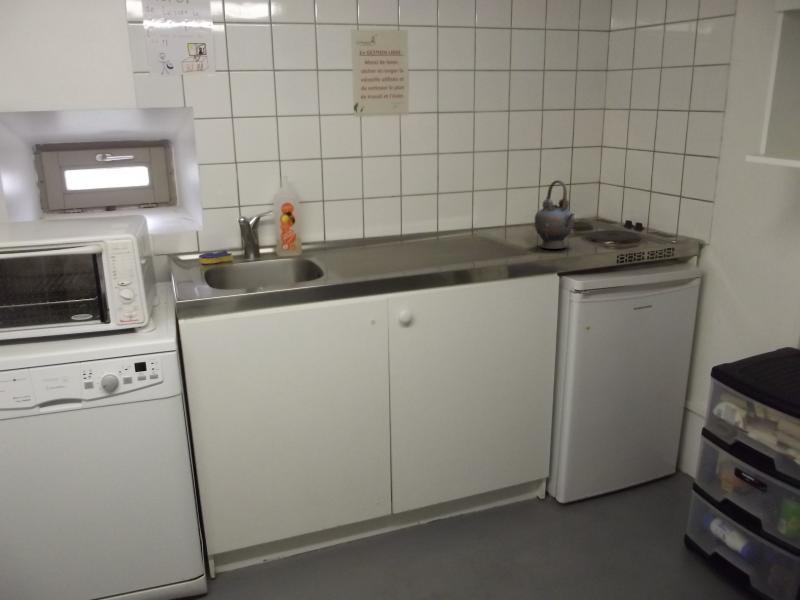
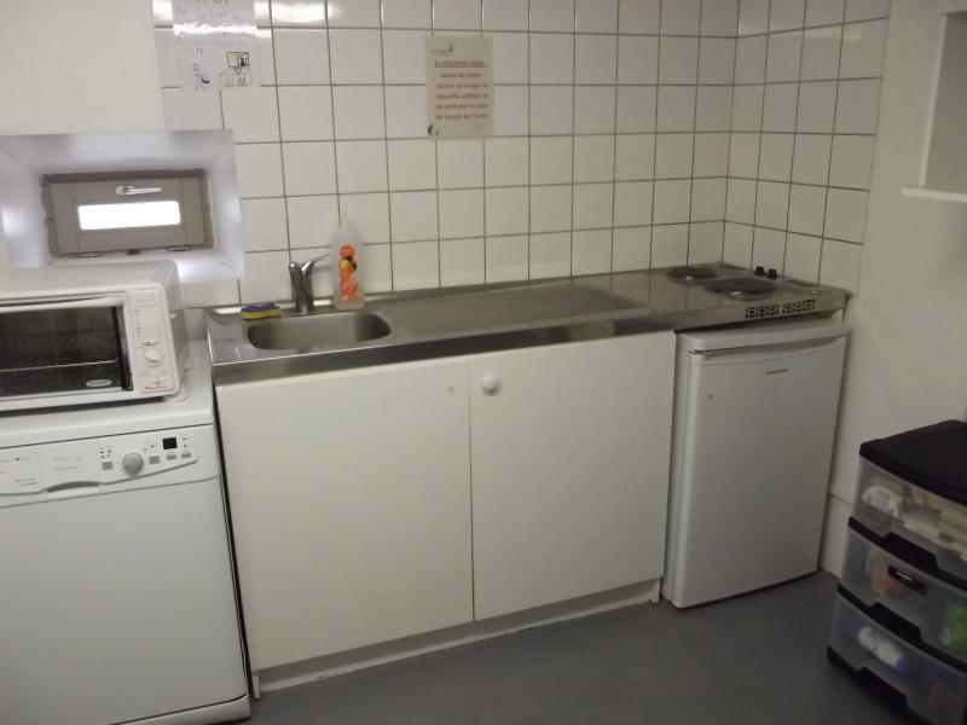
- teapot (557, 214)
